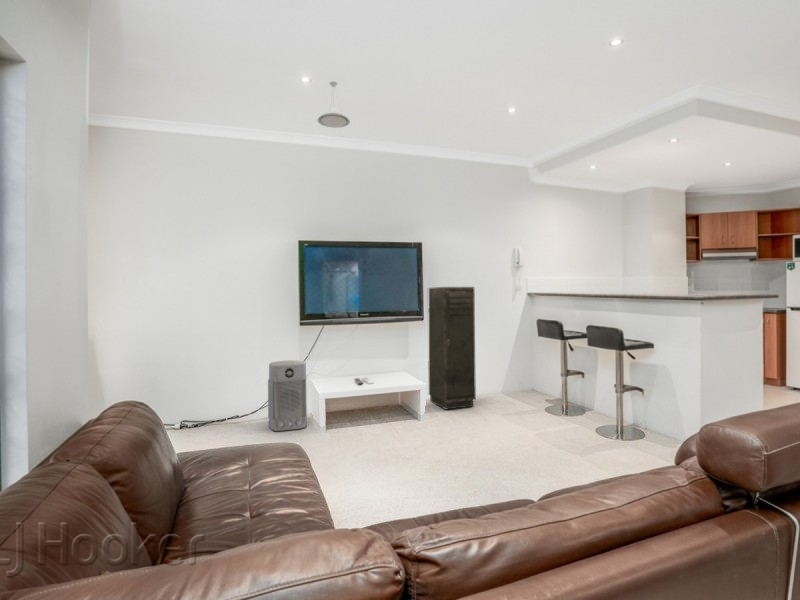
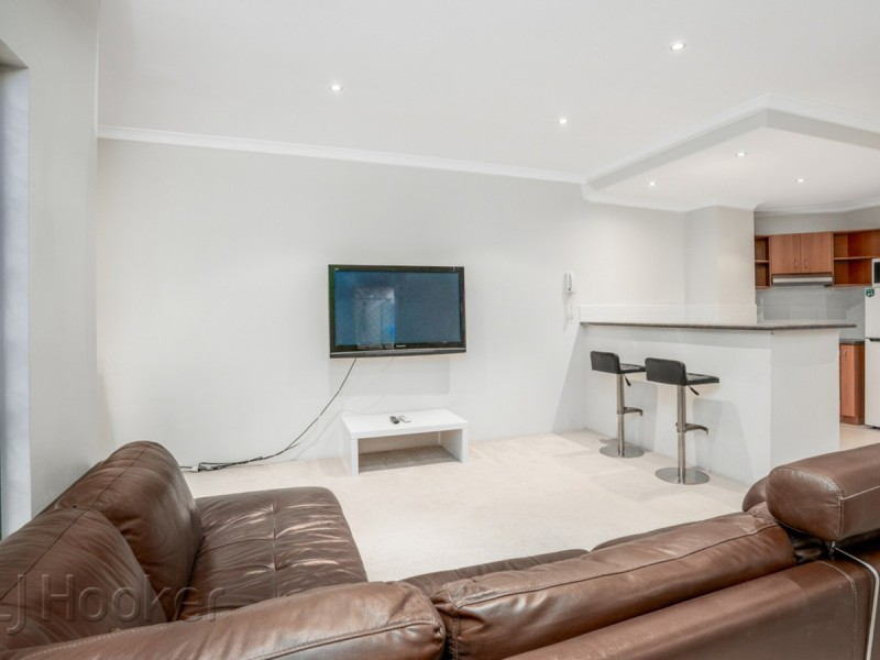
- pendant light (333, 104)
- air purifier (287, 393)
- storage cabinet (451, 345)
